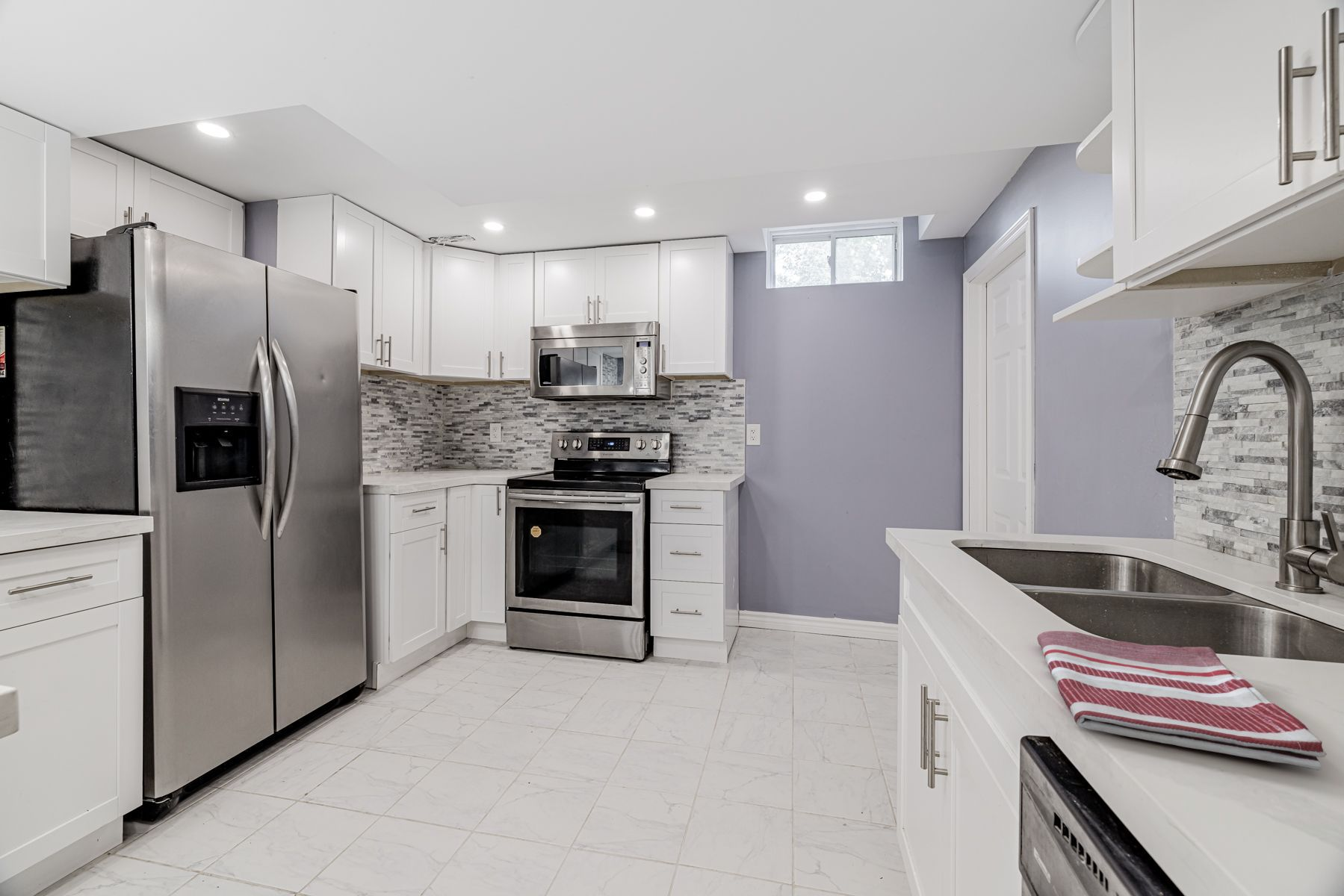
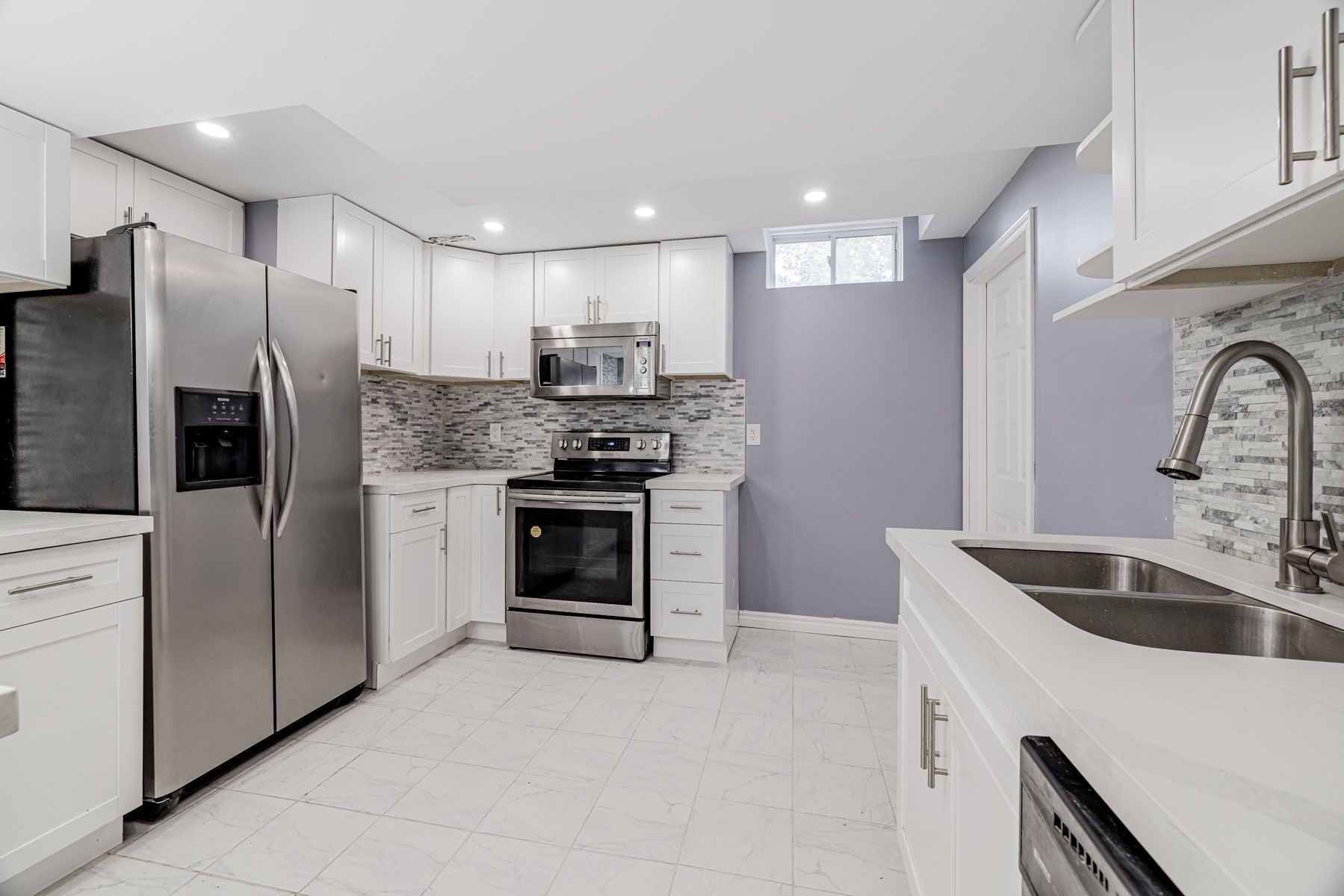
- dish towel (1150, 681)
